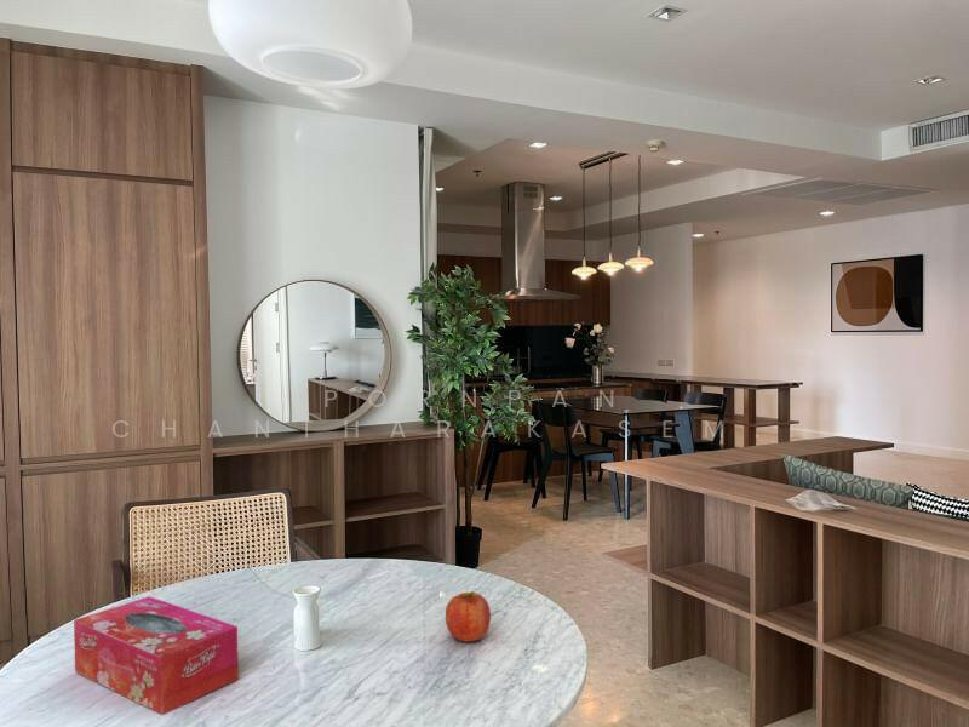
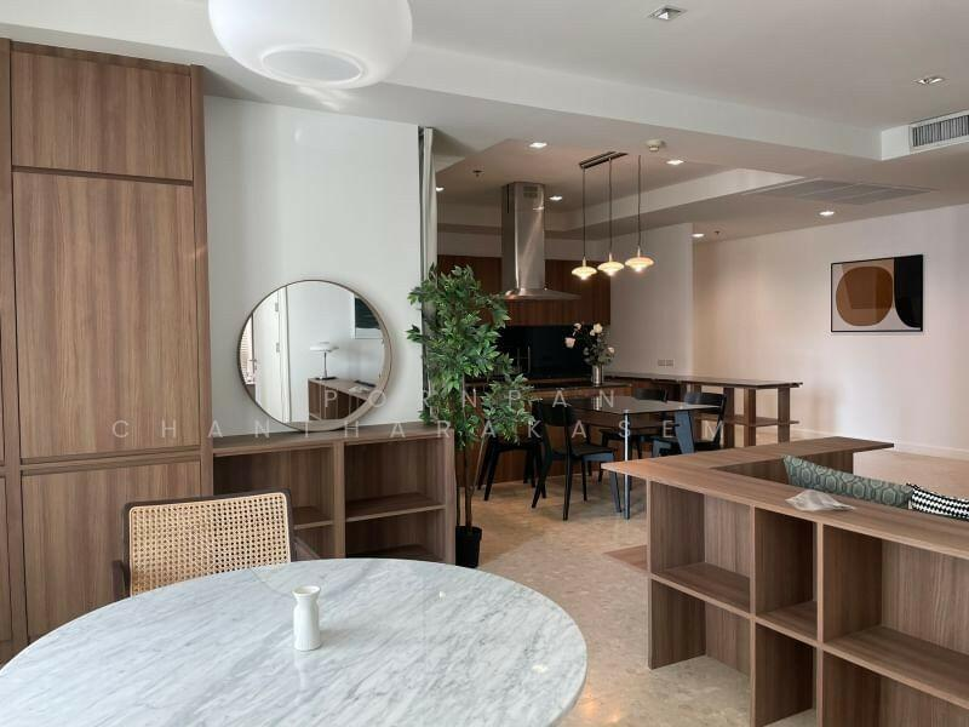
- tissue box (154, 648)
- fruit (468, 613)
